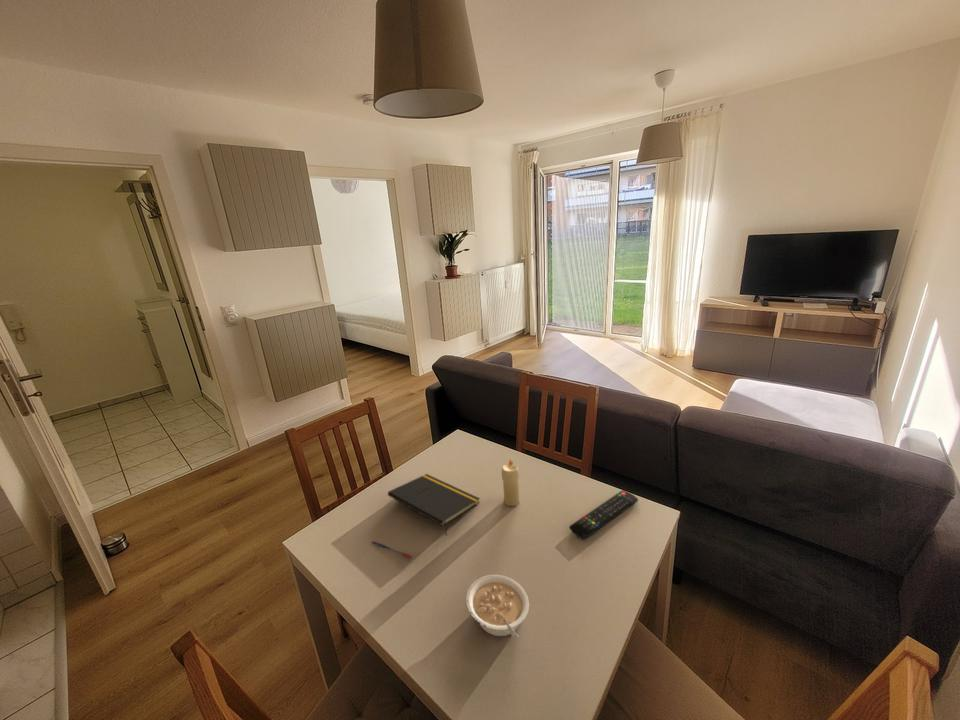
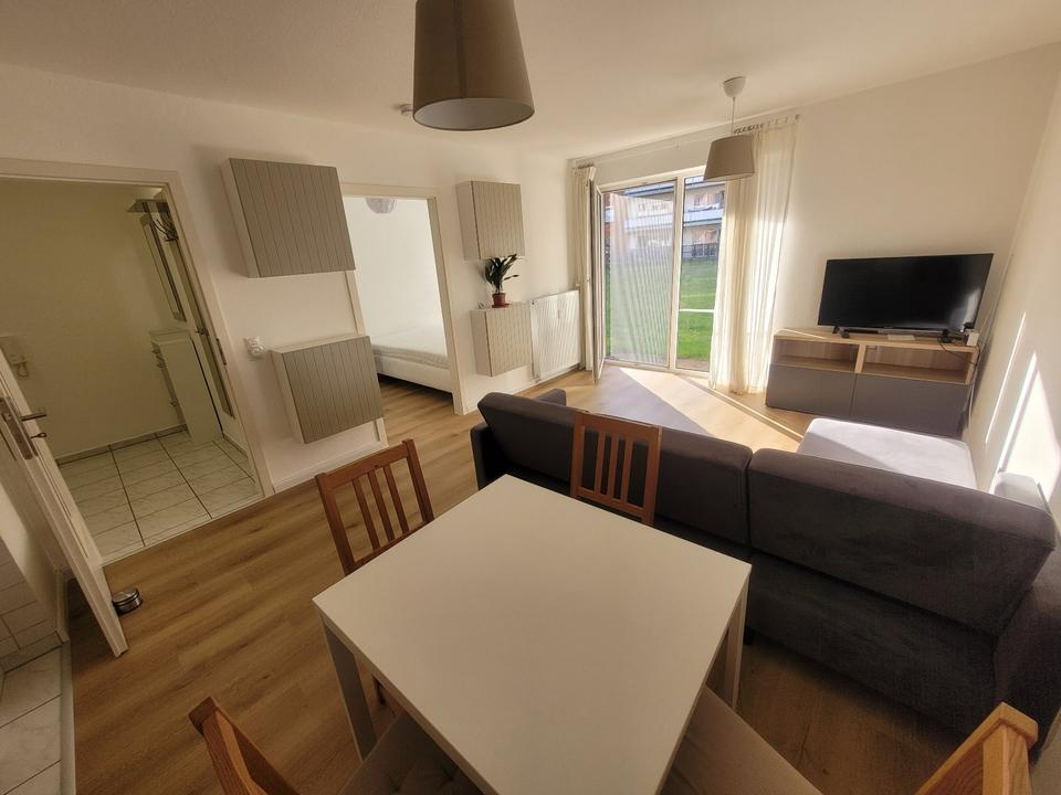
- remote control (605, 513)
- candle (510, 480)
- notepad (433, 497)
- pen (390, 548)
- legume (499, 608)
